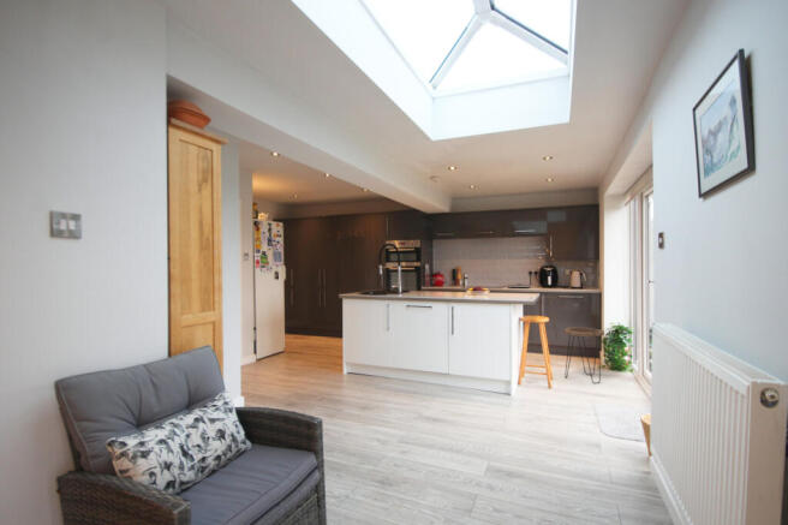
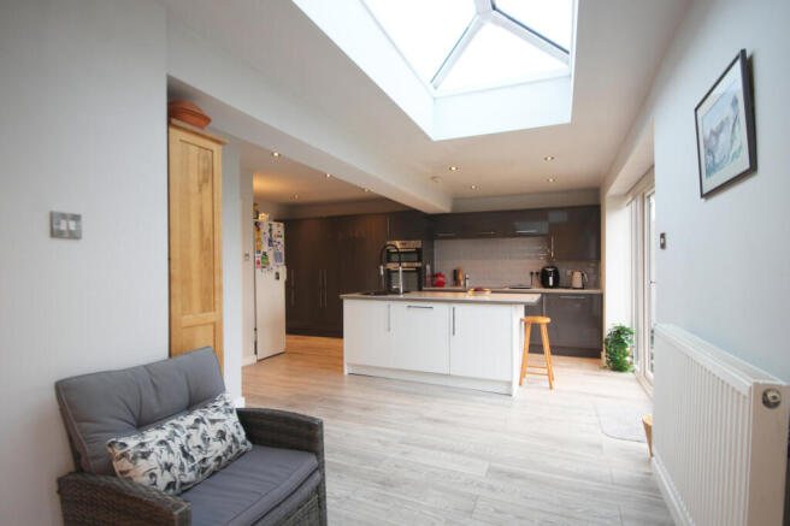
- side table (581, 354)
